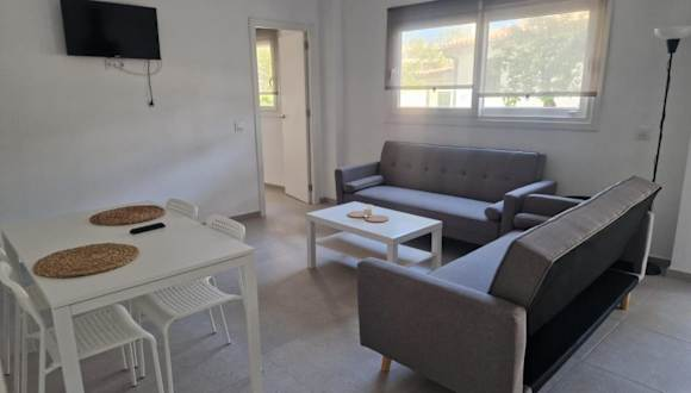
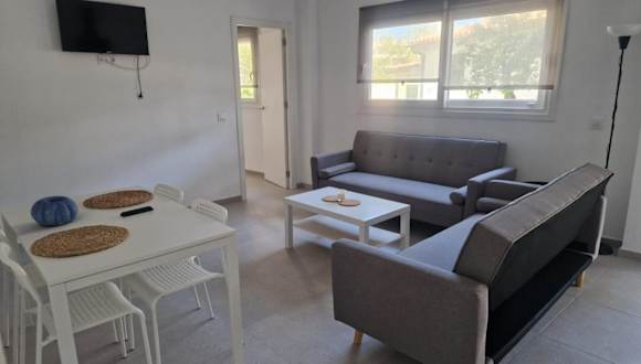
+ decorative bowl (54, 210)
